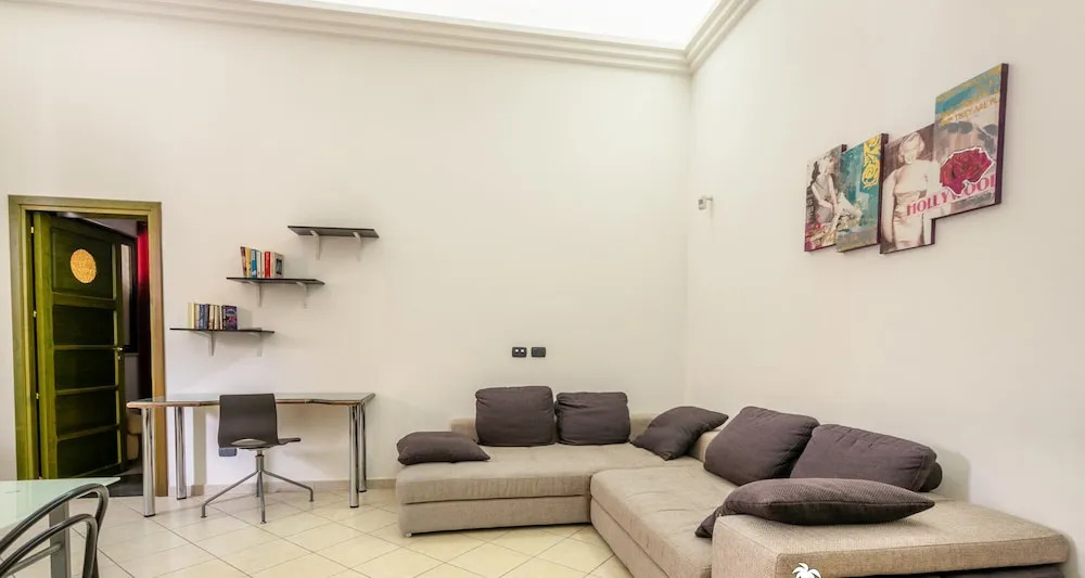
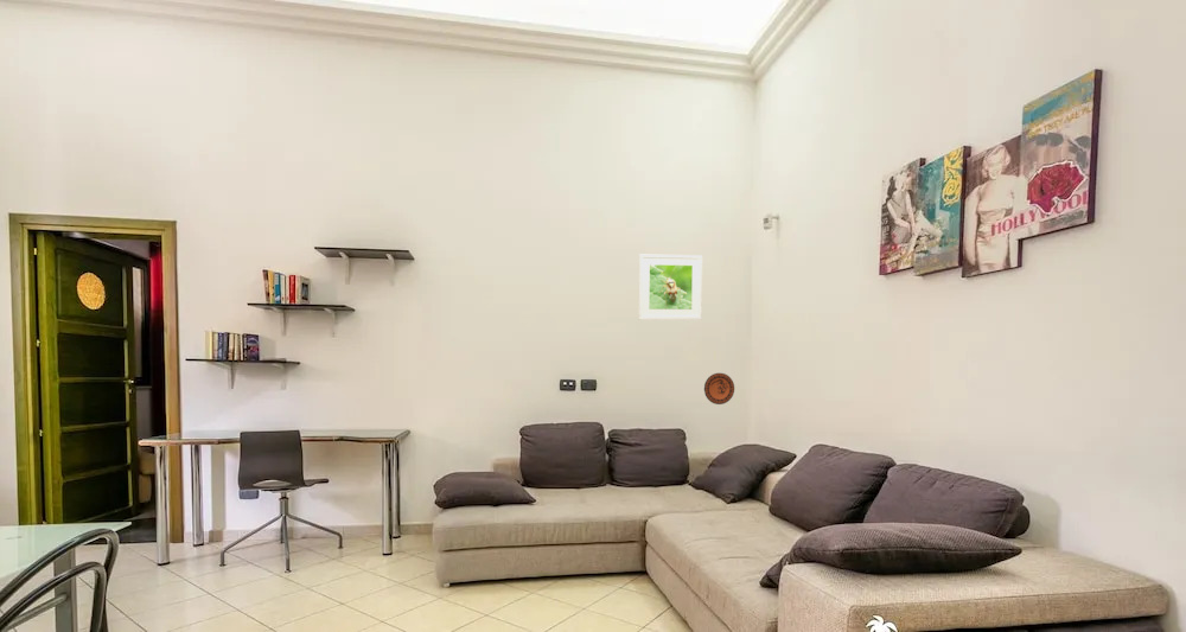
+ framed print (670, 287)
+ decorative plate (719, 388)
